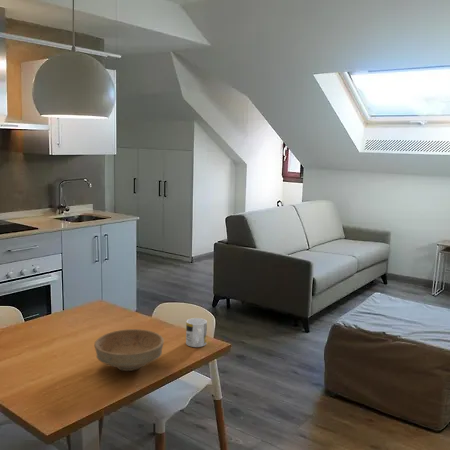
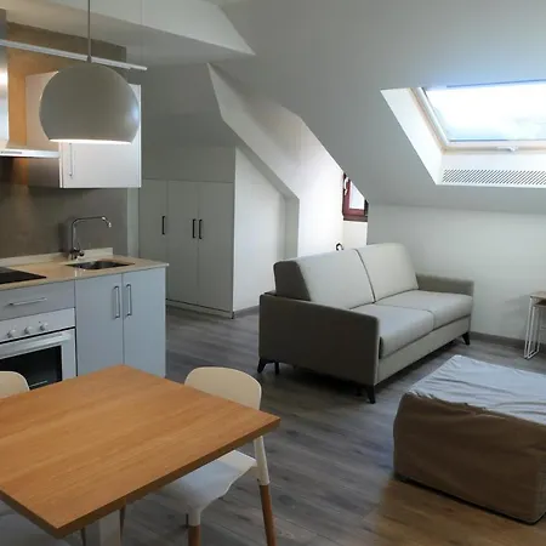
- mug (196, 333)
- bowl (129, 353)
